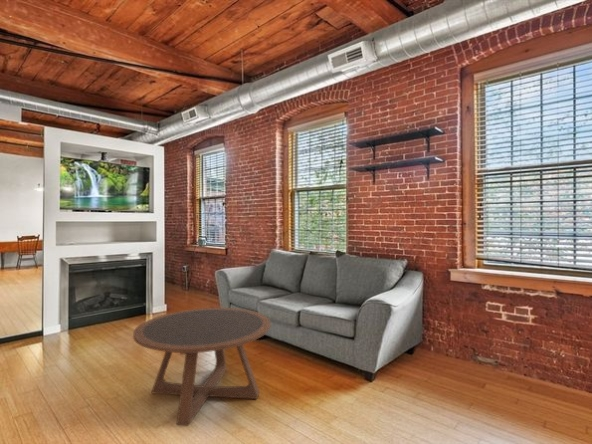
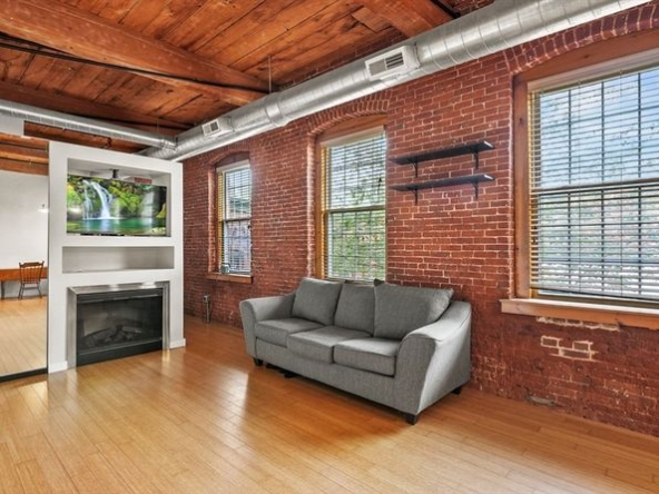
- coffee table (205, 351)
